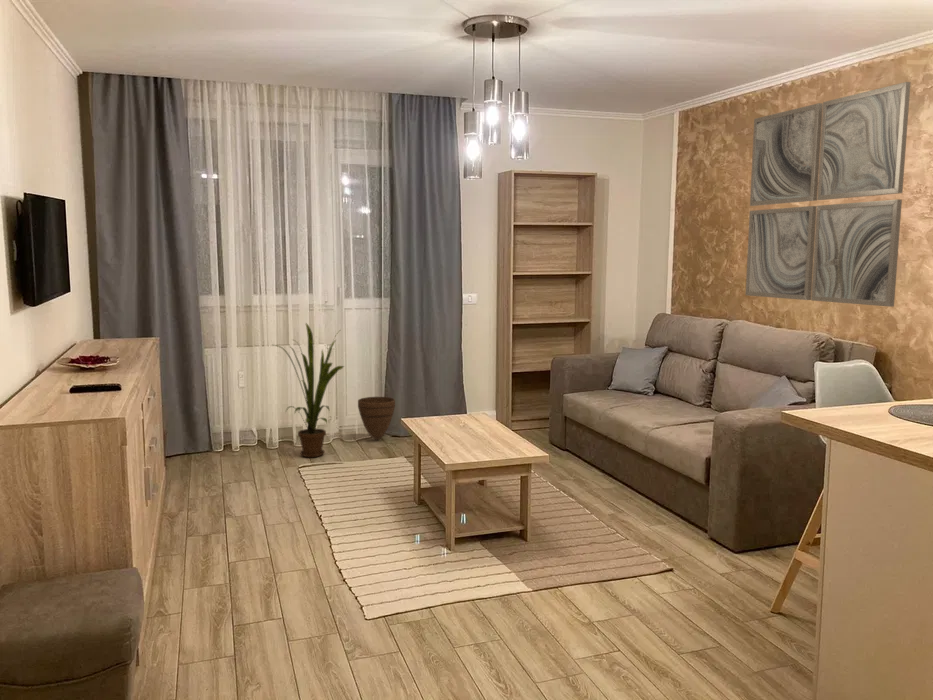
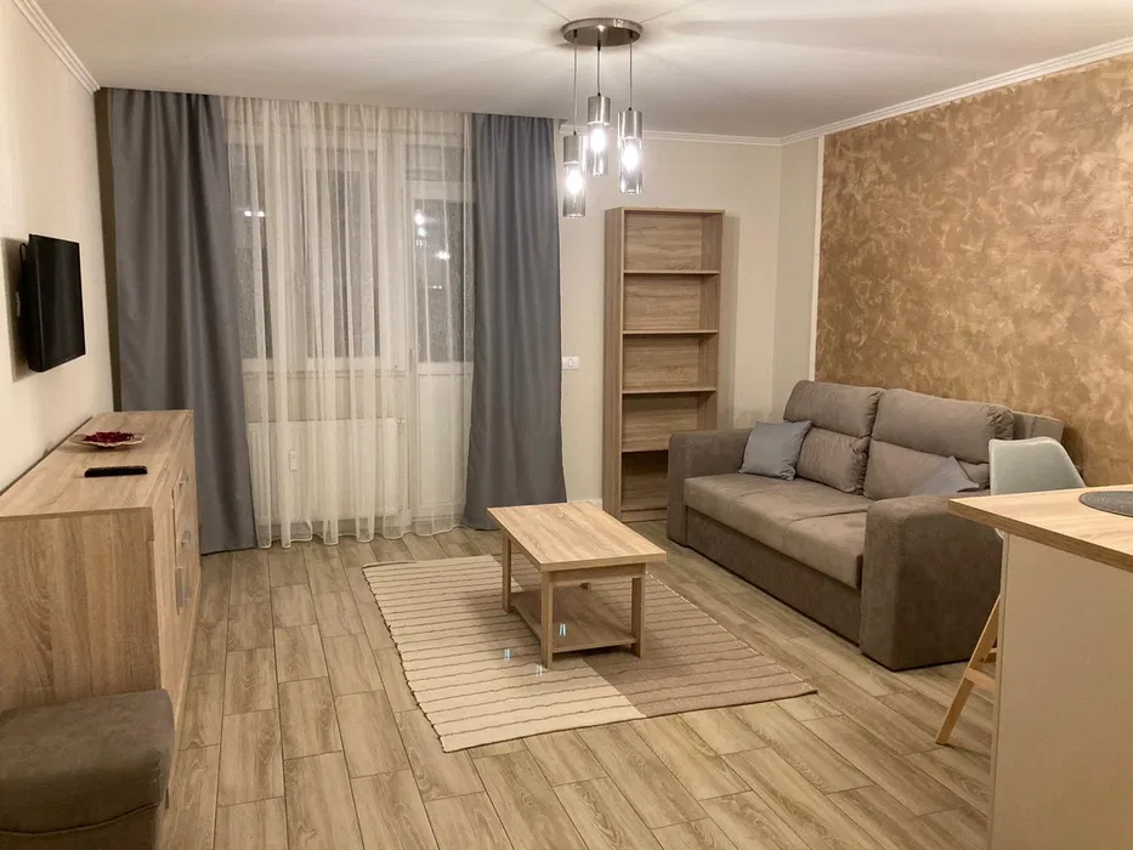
- wall art (816, 200)
- house plant (307, 390)
- woven basket (376, 420)
